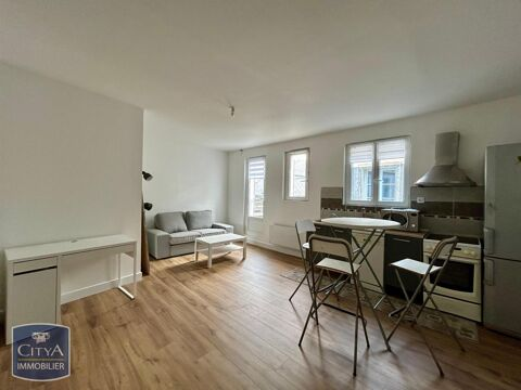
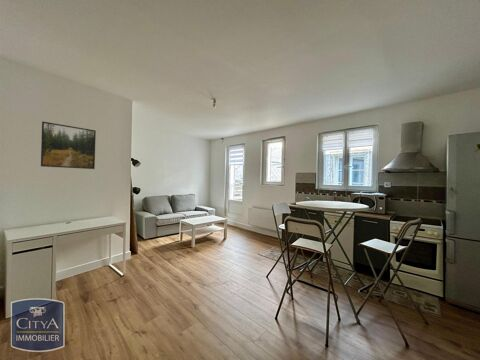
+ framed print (70, 147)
